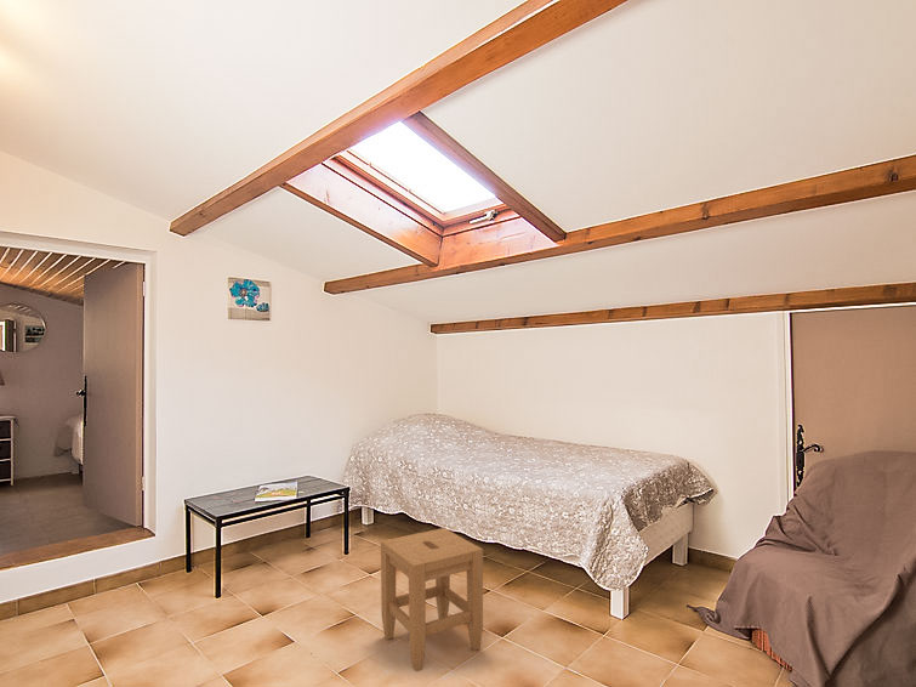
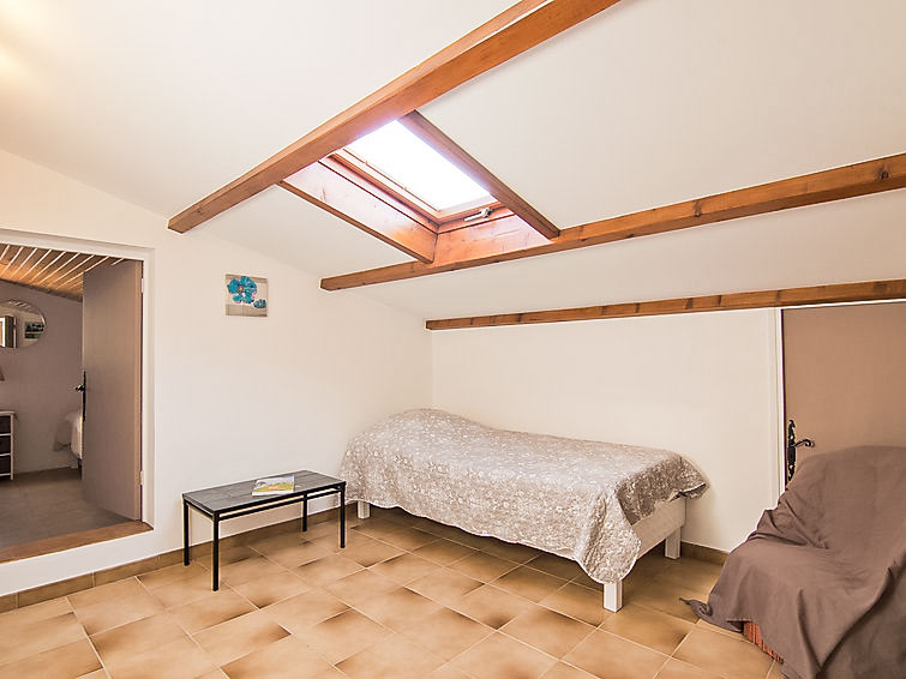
- stool (431, 594)
